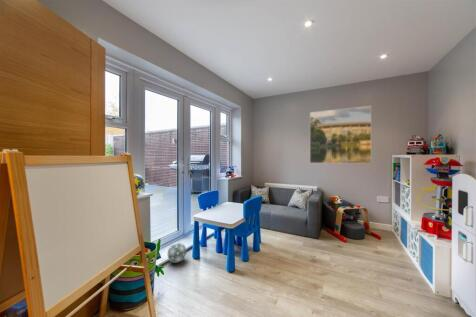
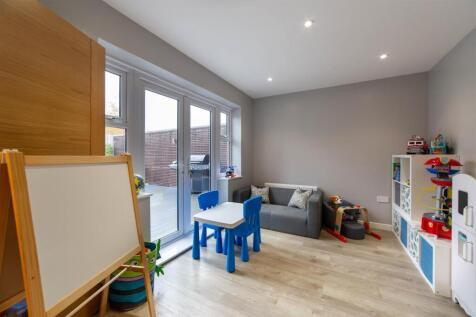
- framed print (338, 136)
- ball (177, 252)
